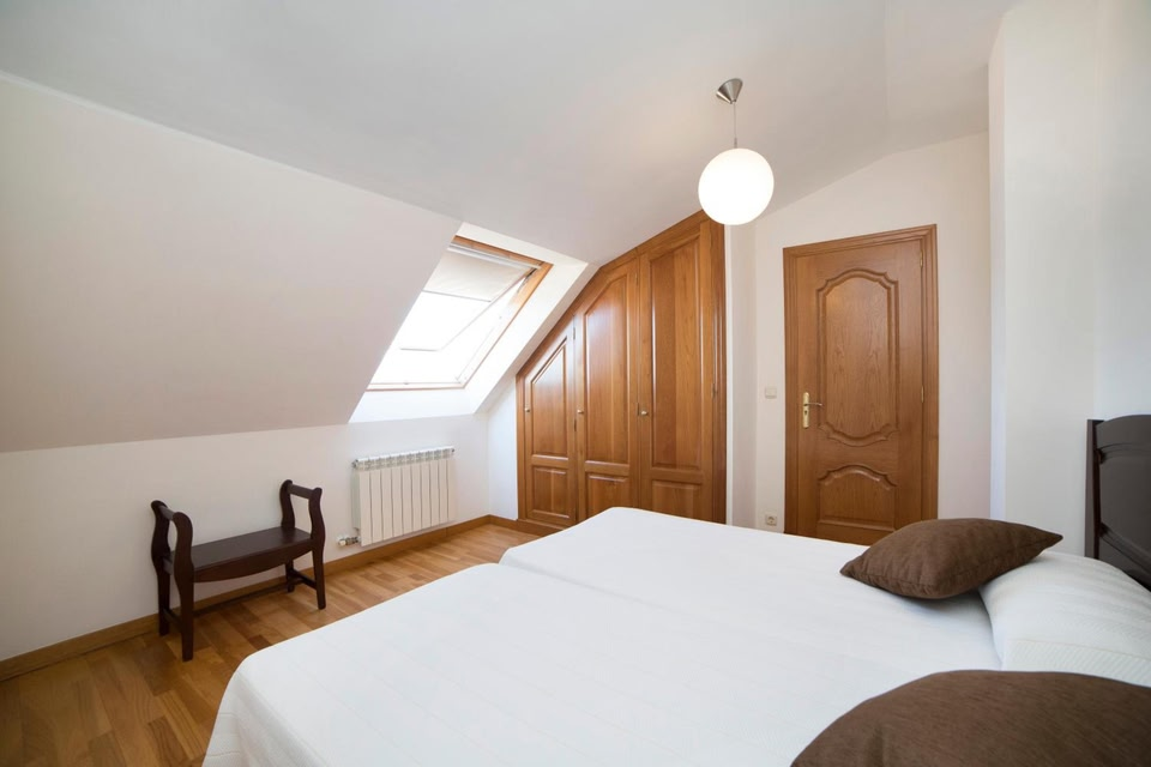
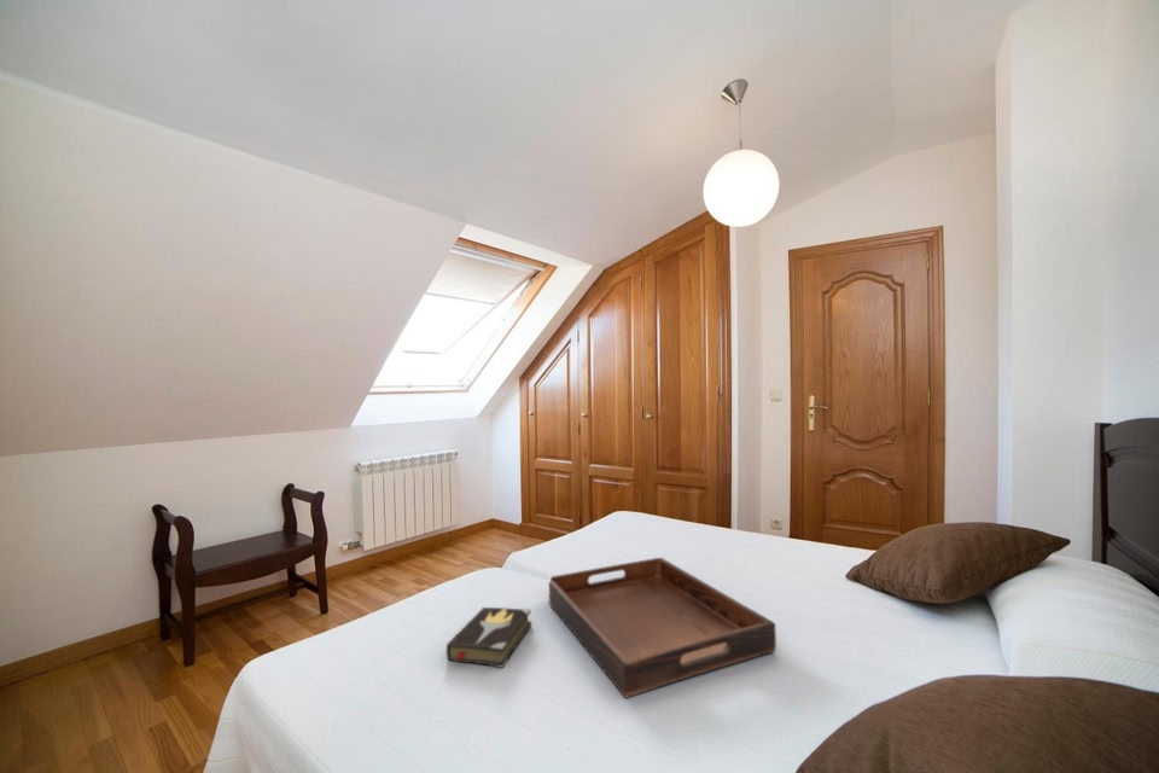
+ serving tray (647, 610)
+ hardback book (491, 632)
